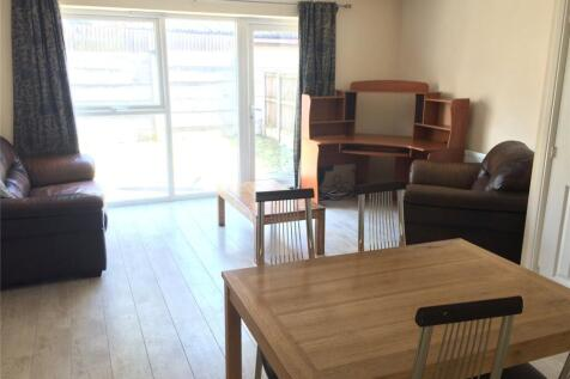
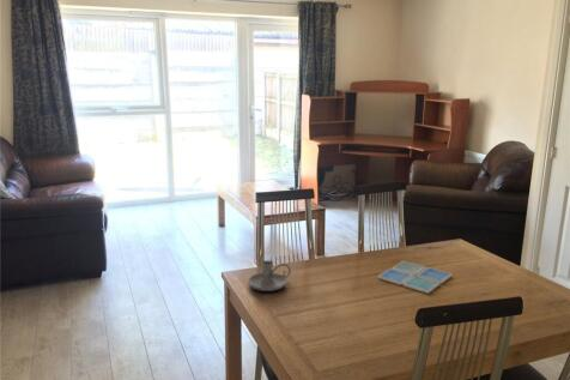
+ drink coaster (414, 276)
+ candle holder (271, 273)
